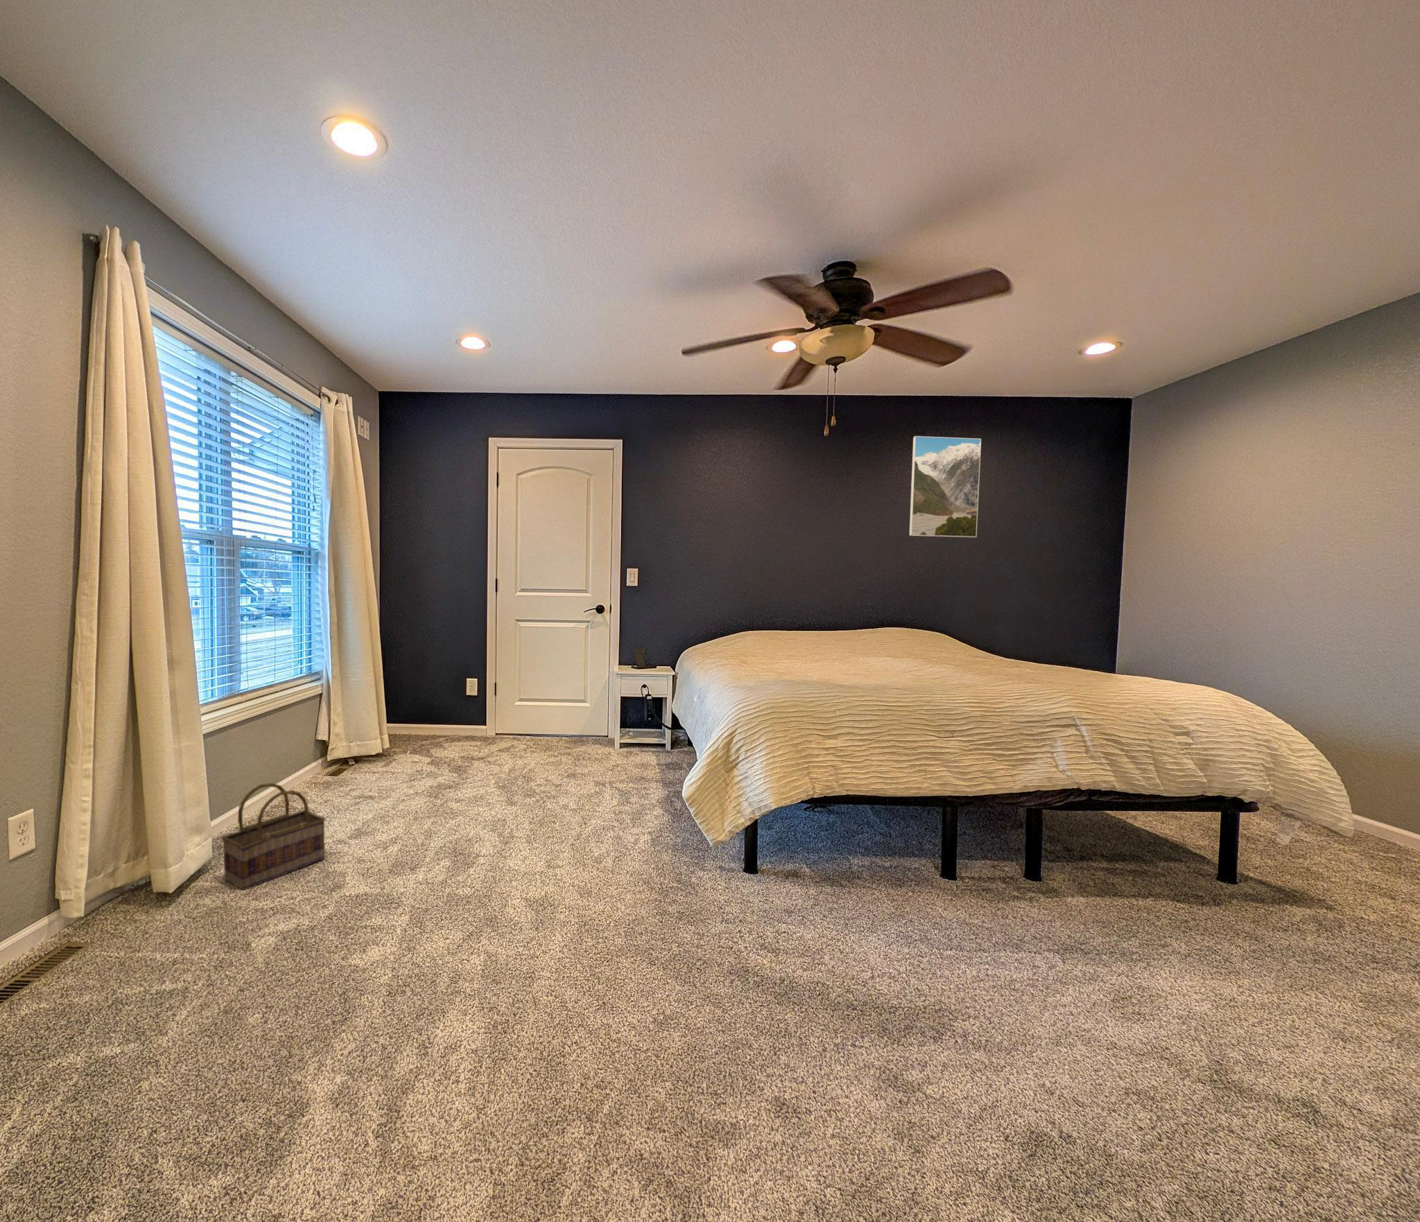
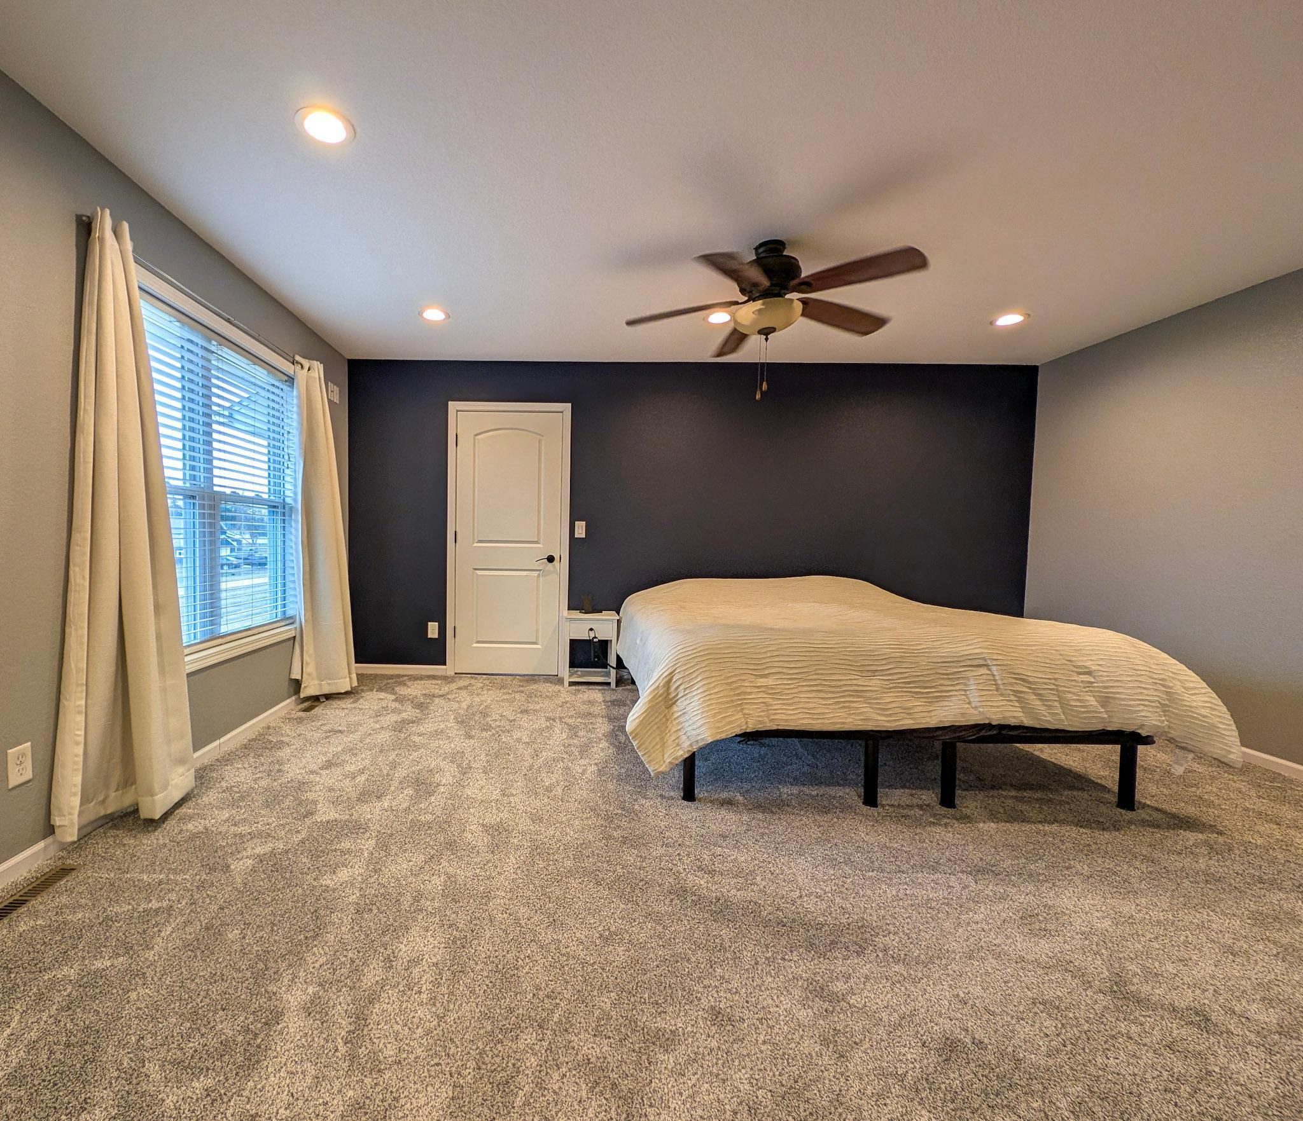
- basket (275, 827)
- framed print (945, 488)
